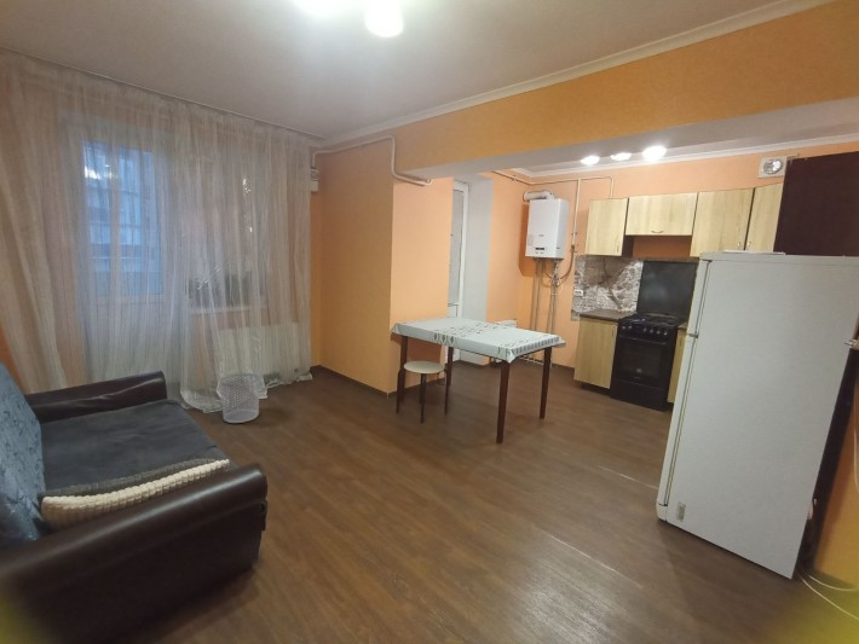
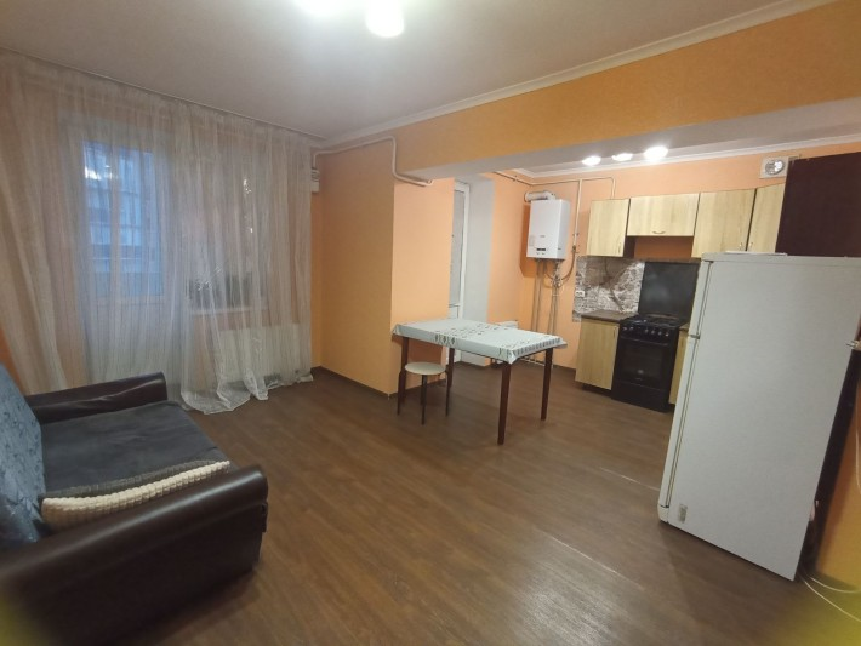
- waste bin (241, 398)
